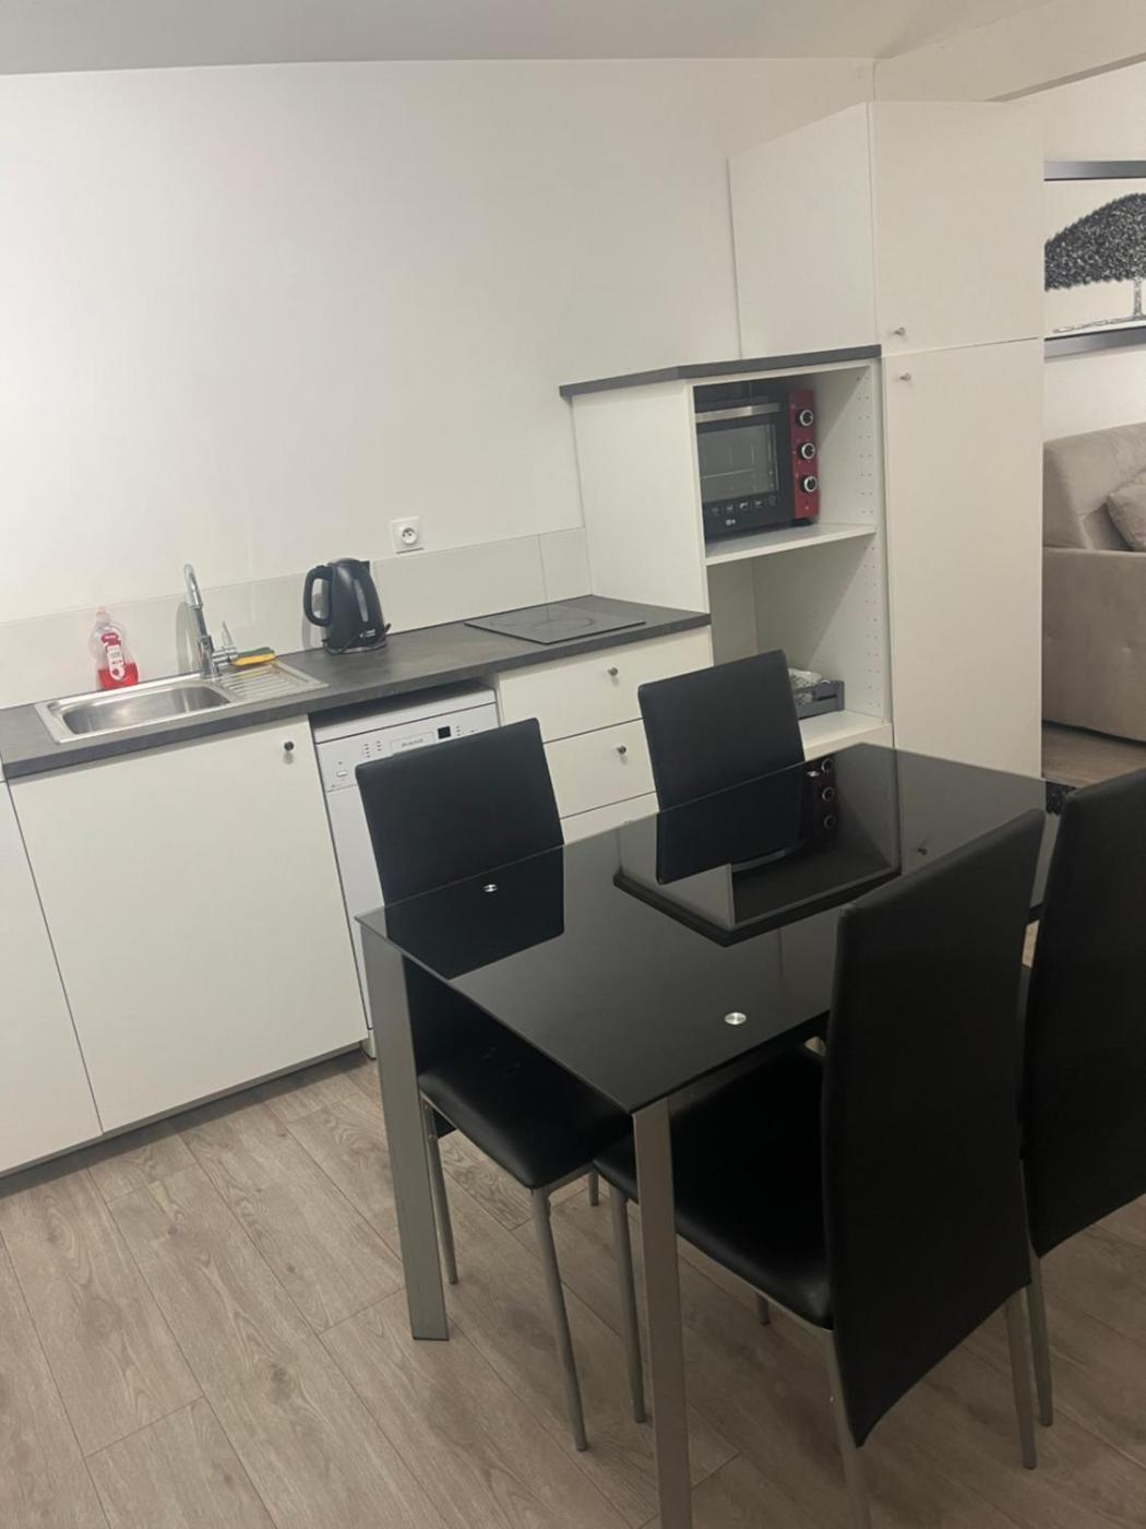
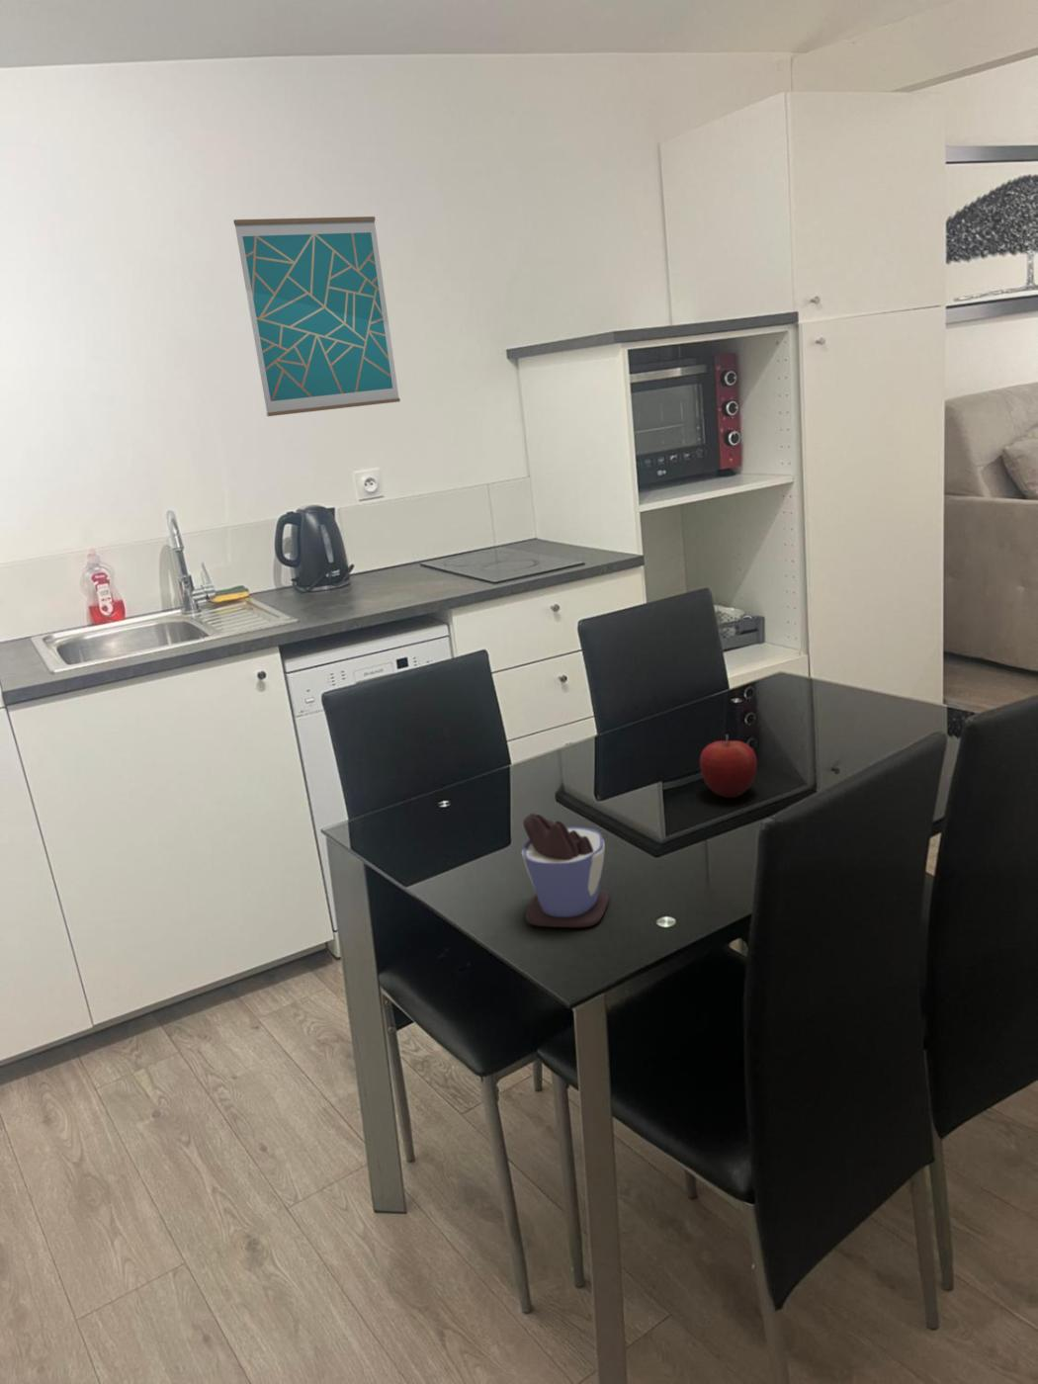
+ wall art (321, 315)
+ fruit (727, 765)
+ cup (564, 859)
